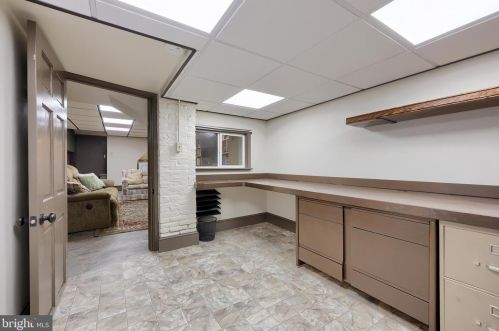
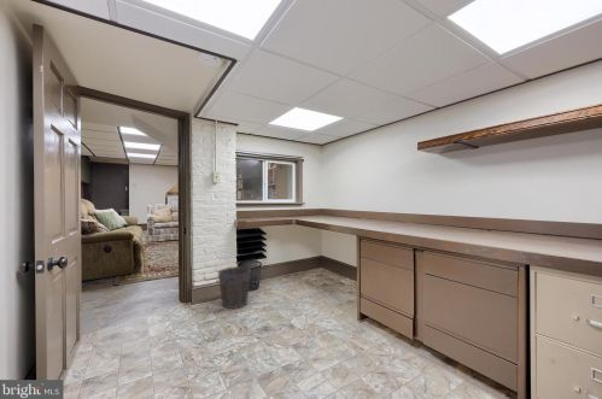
+ waste bin (234, 287)
